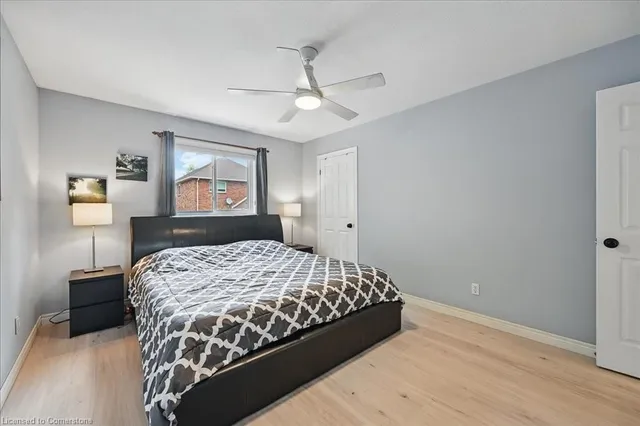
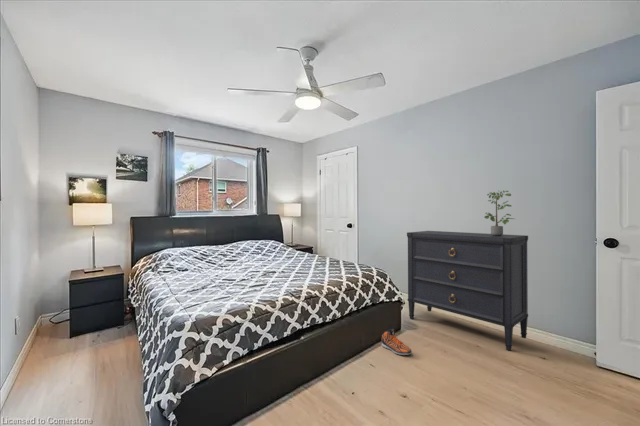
+ dresser (462, 280)
+ potted plant (498, 209)
+ sneaker (395, 340)
